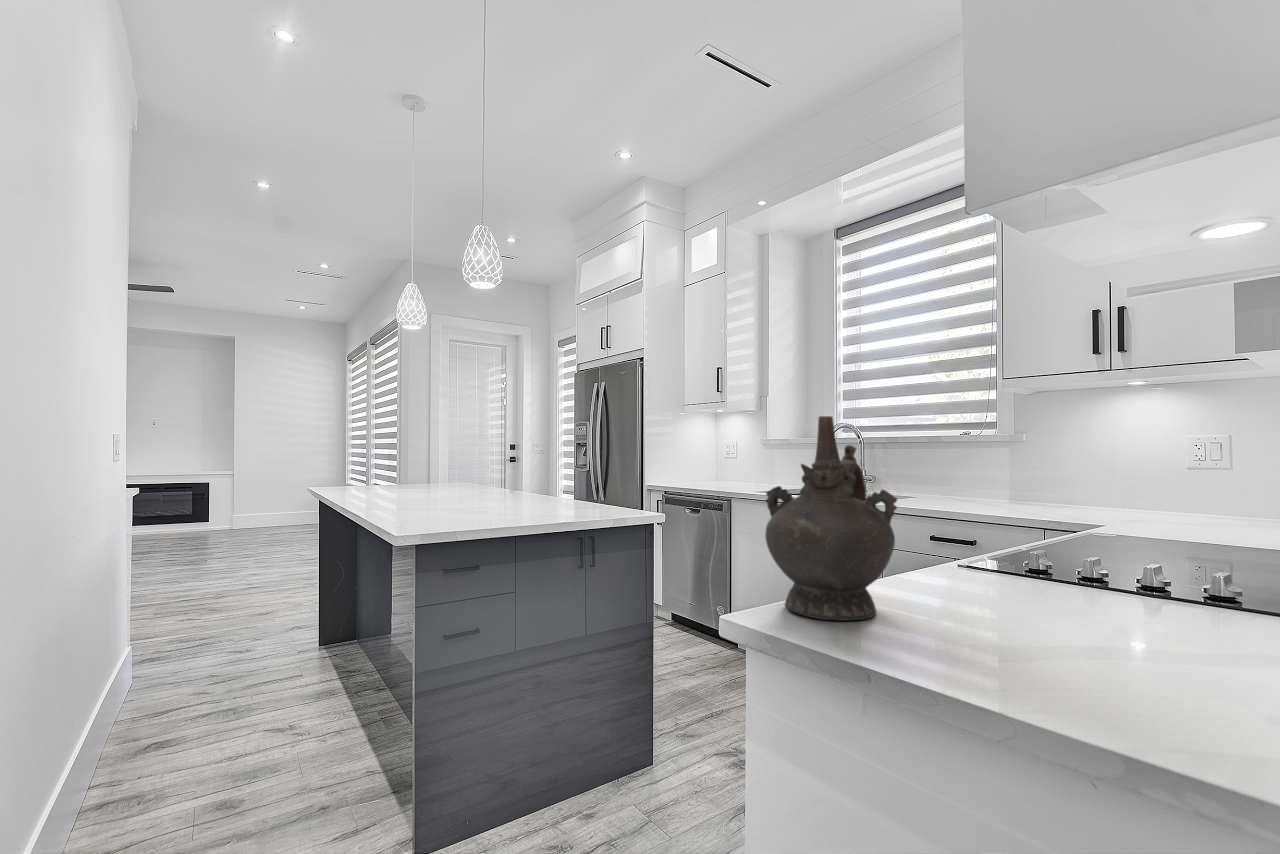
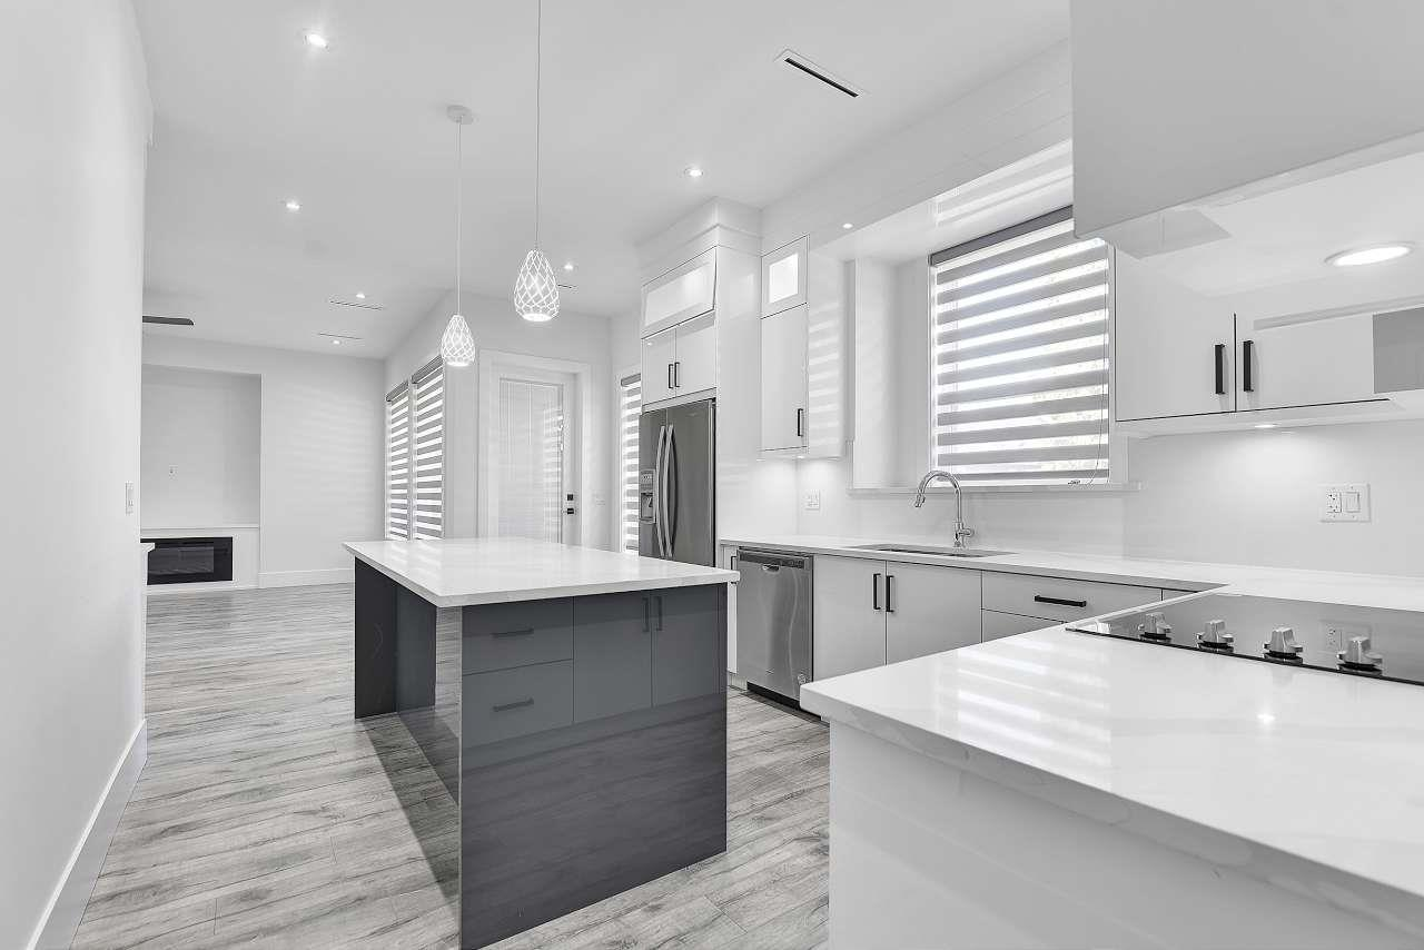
- ceremonial vessel (830, 511)
